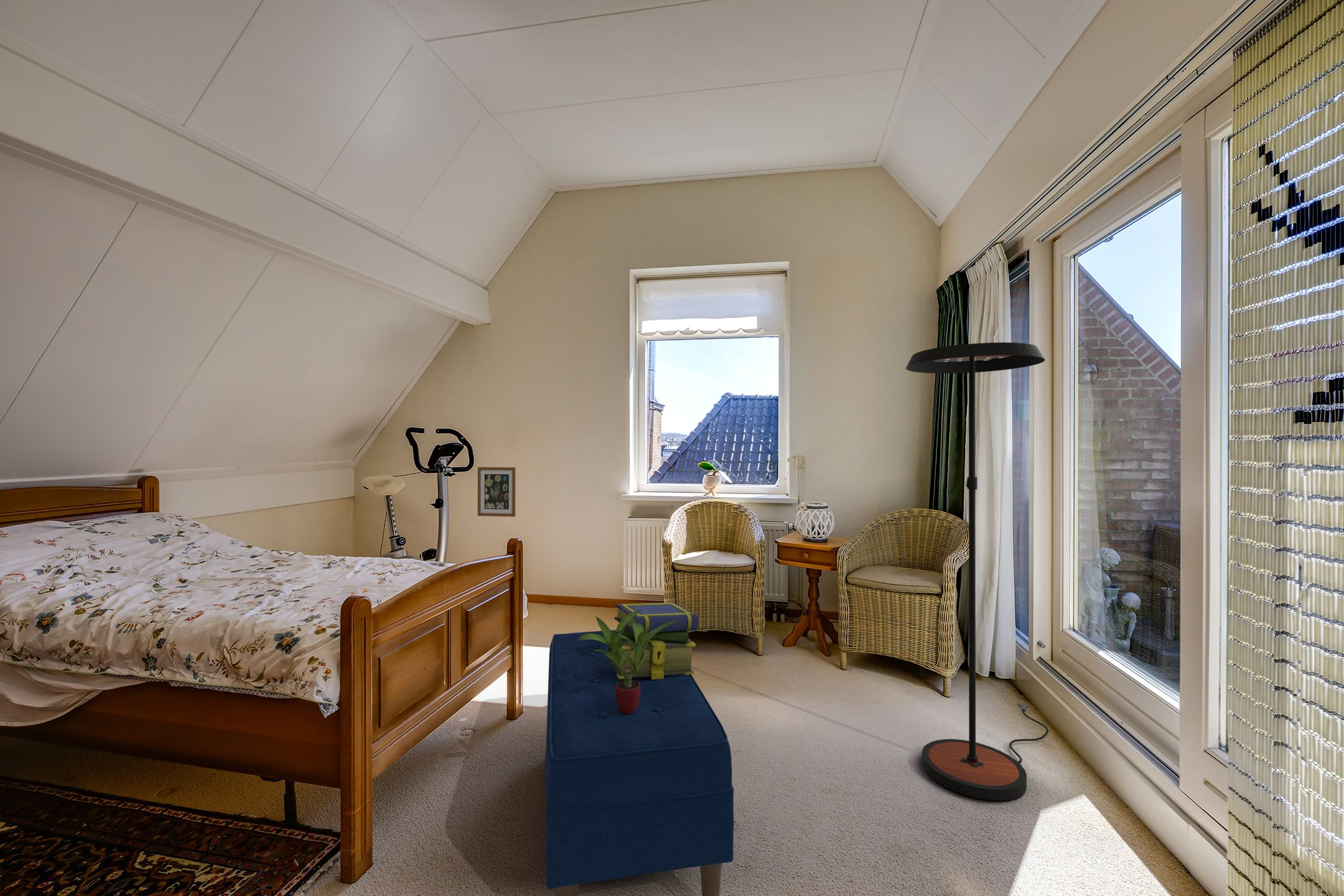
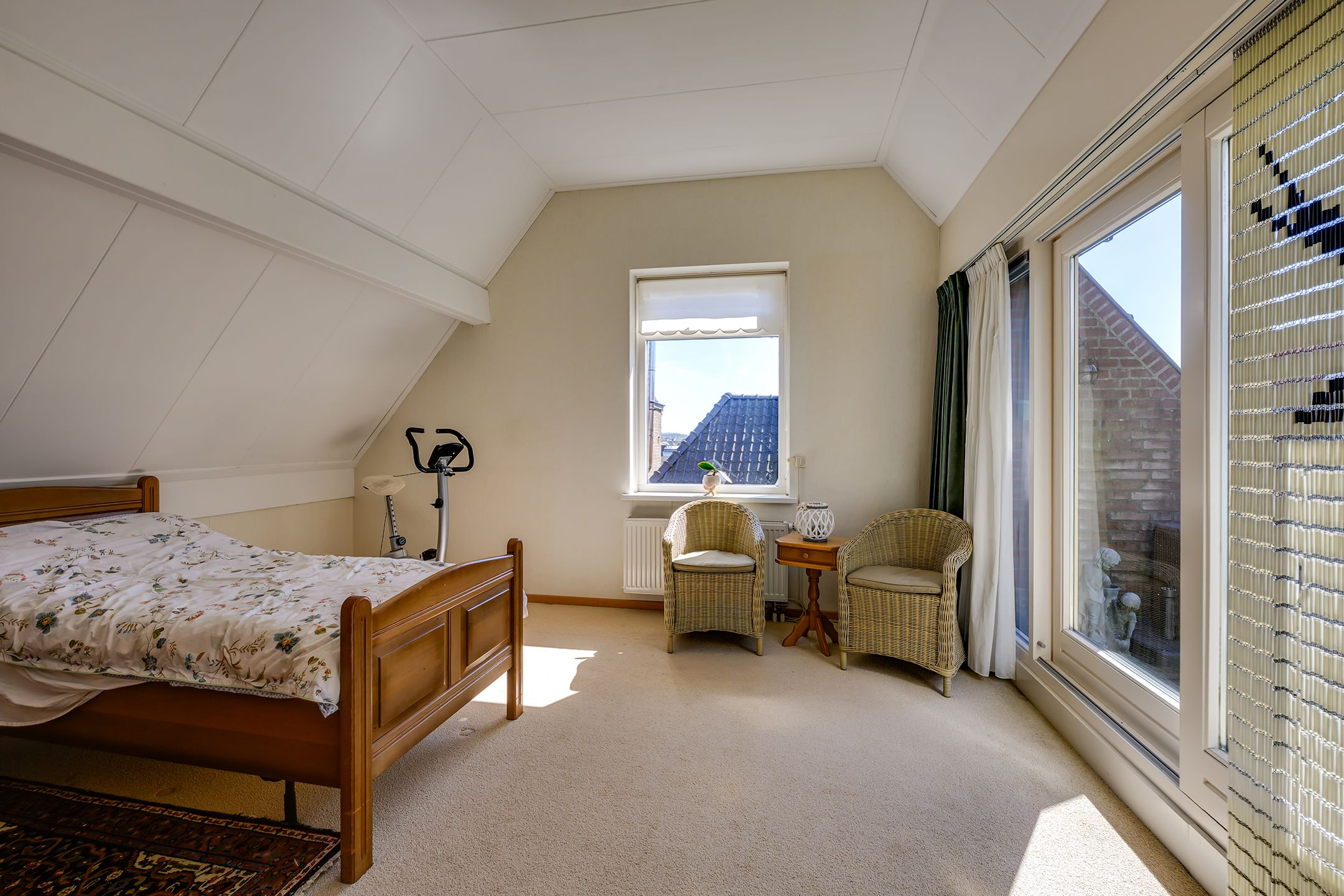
- floor lamp (975, 551)
- stack of books (653, 636)
- bench (621, 744)
- wall art (496, 492)
- potted plant (629, 666)
